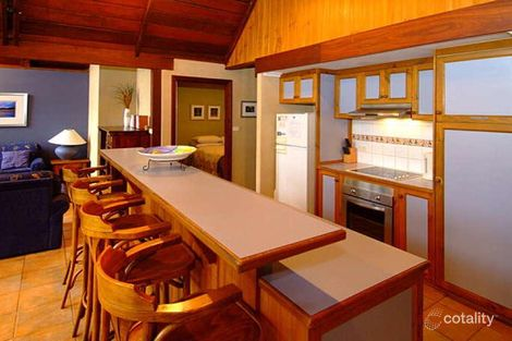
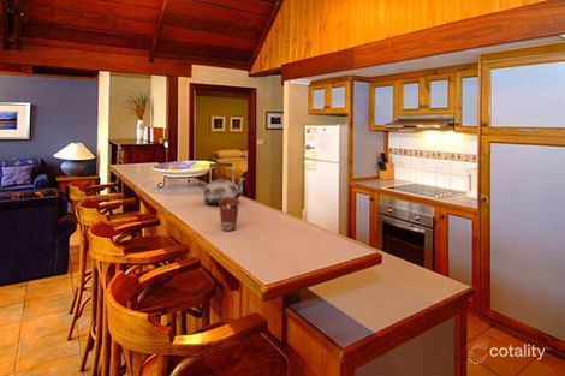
+ coffee cup (228, 214)
+ kettle (225, 183)
